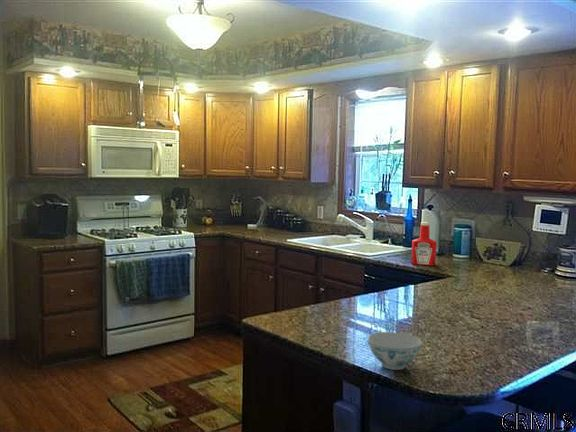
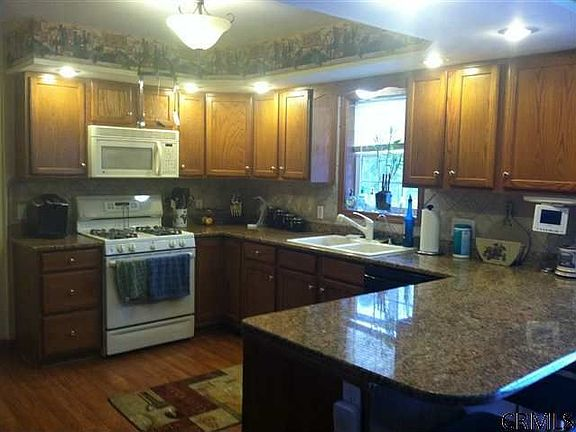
- soap bottle (424, 243)
- chinaware (394, 352)
